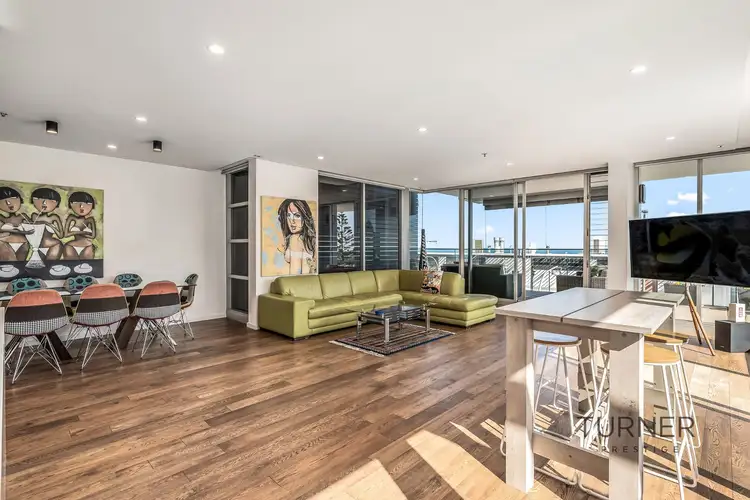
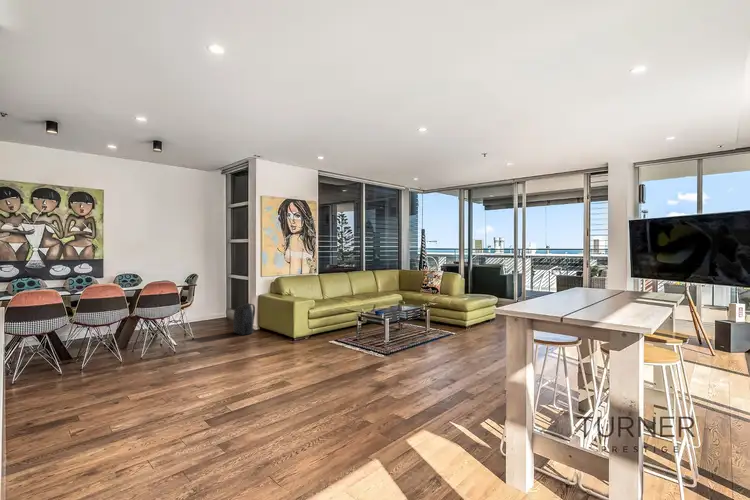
+ backpack (246, 317)
